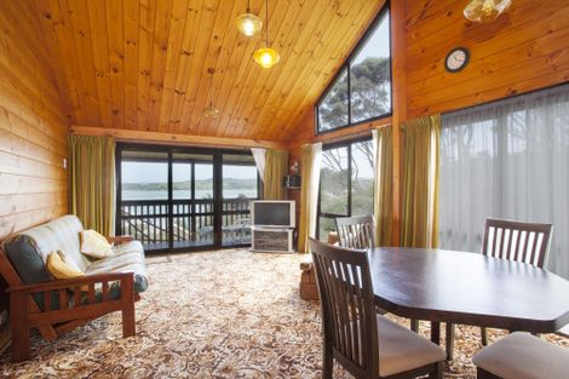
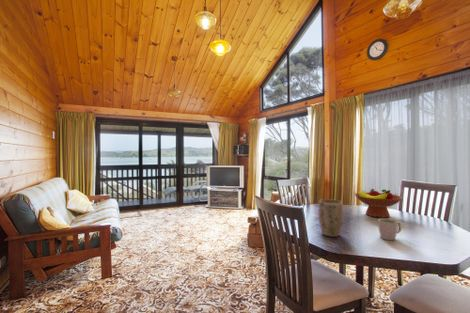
+ fruit bowl (377, 201)
+ plant pot (330, 217)
+ mug (390, 229)
